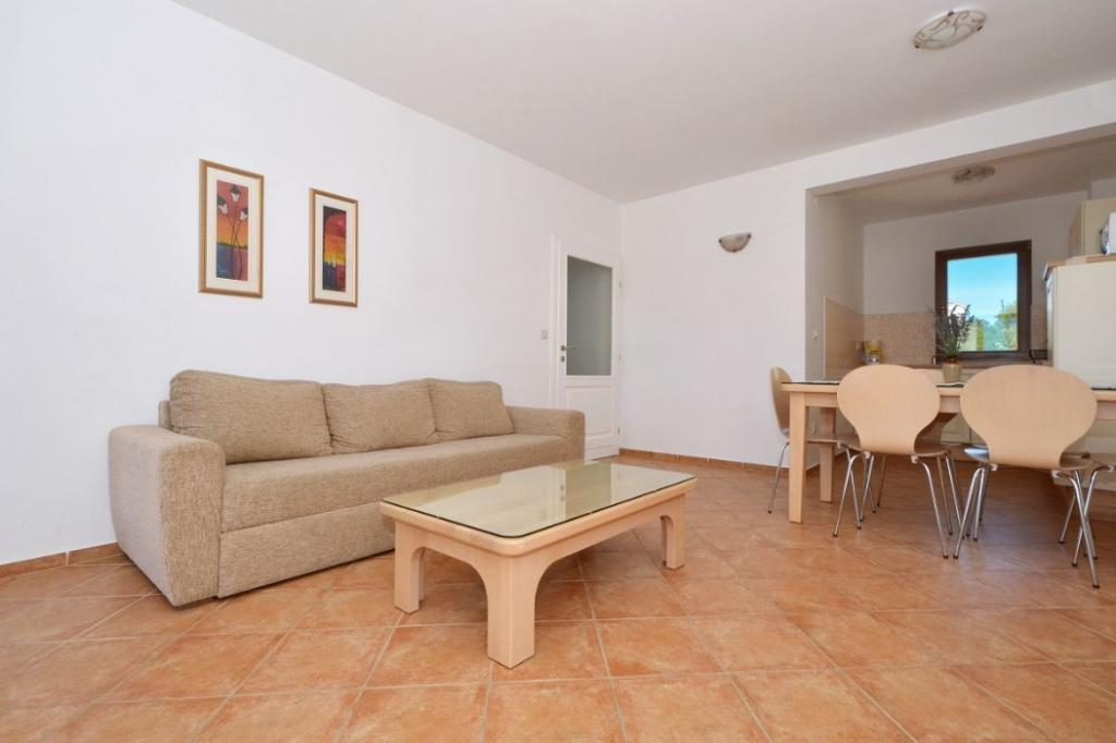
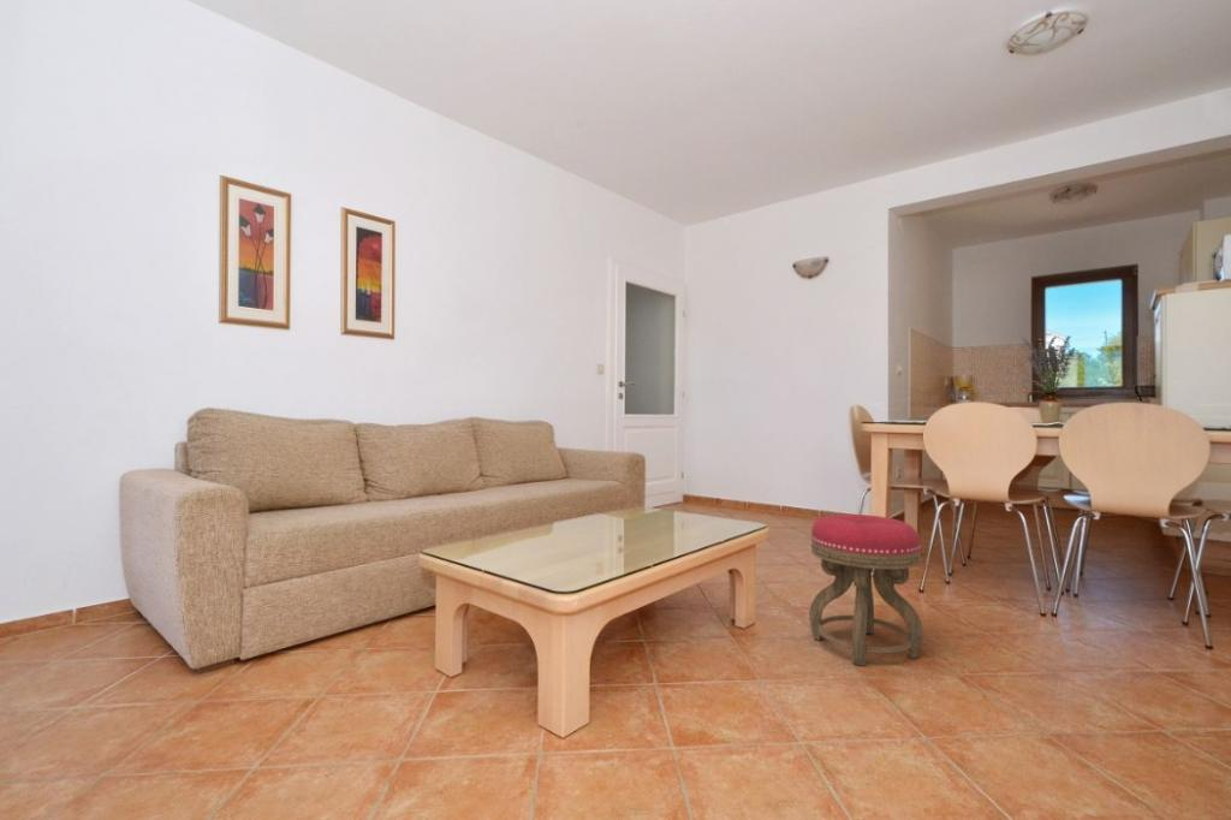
+ stool (863, 583)
